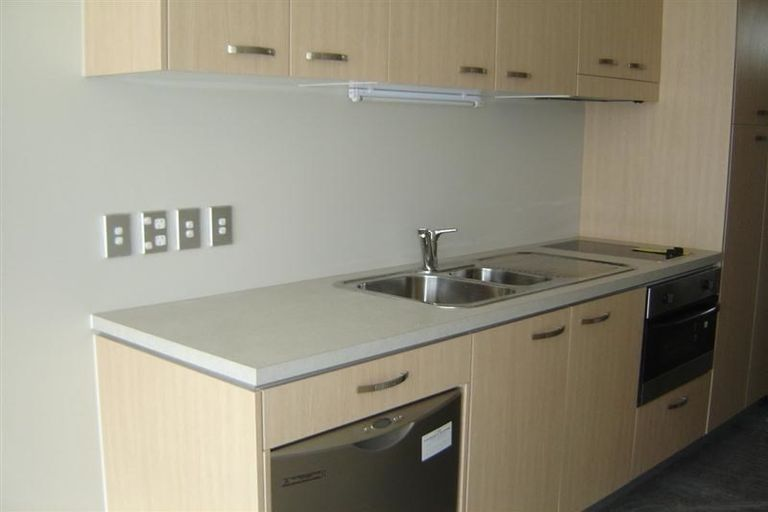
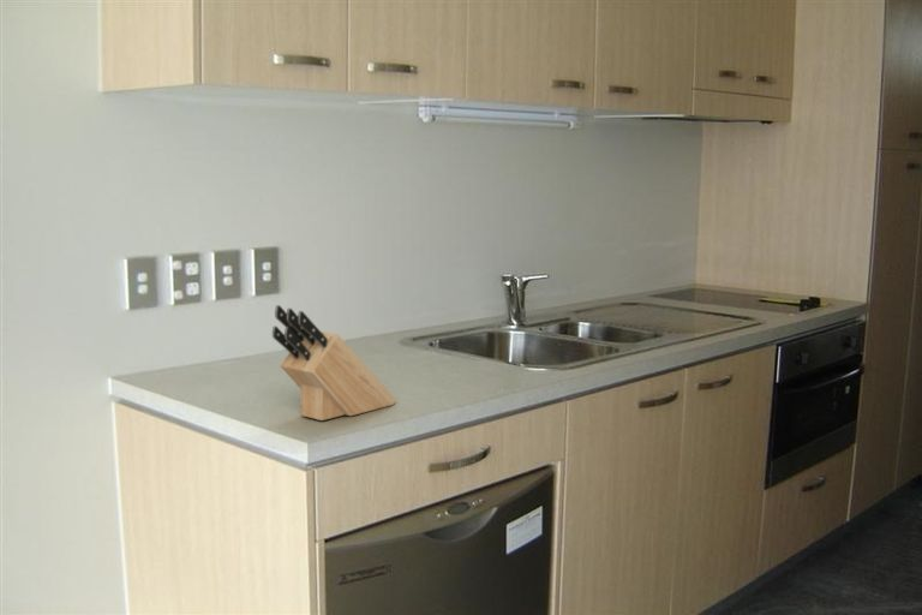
+ knife block (333, 357)
